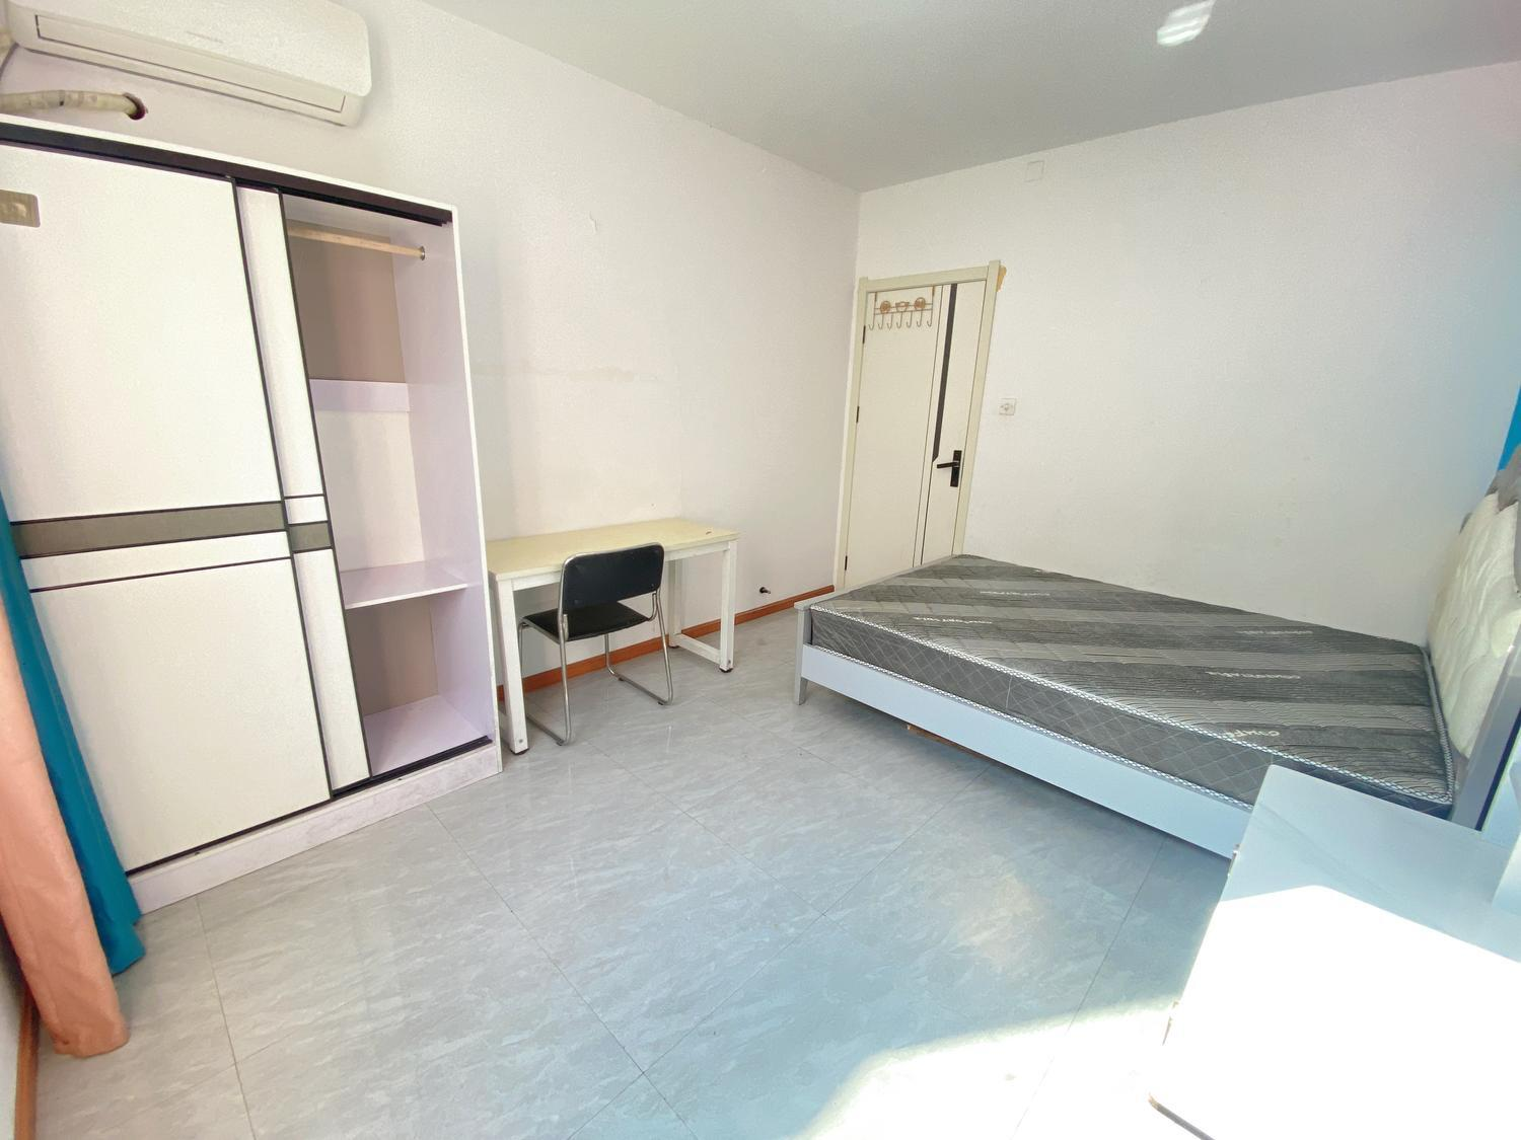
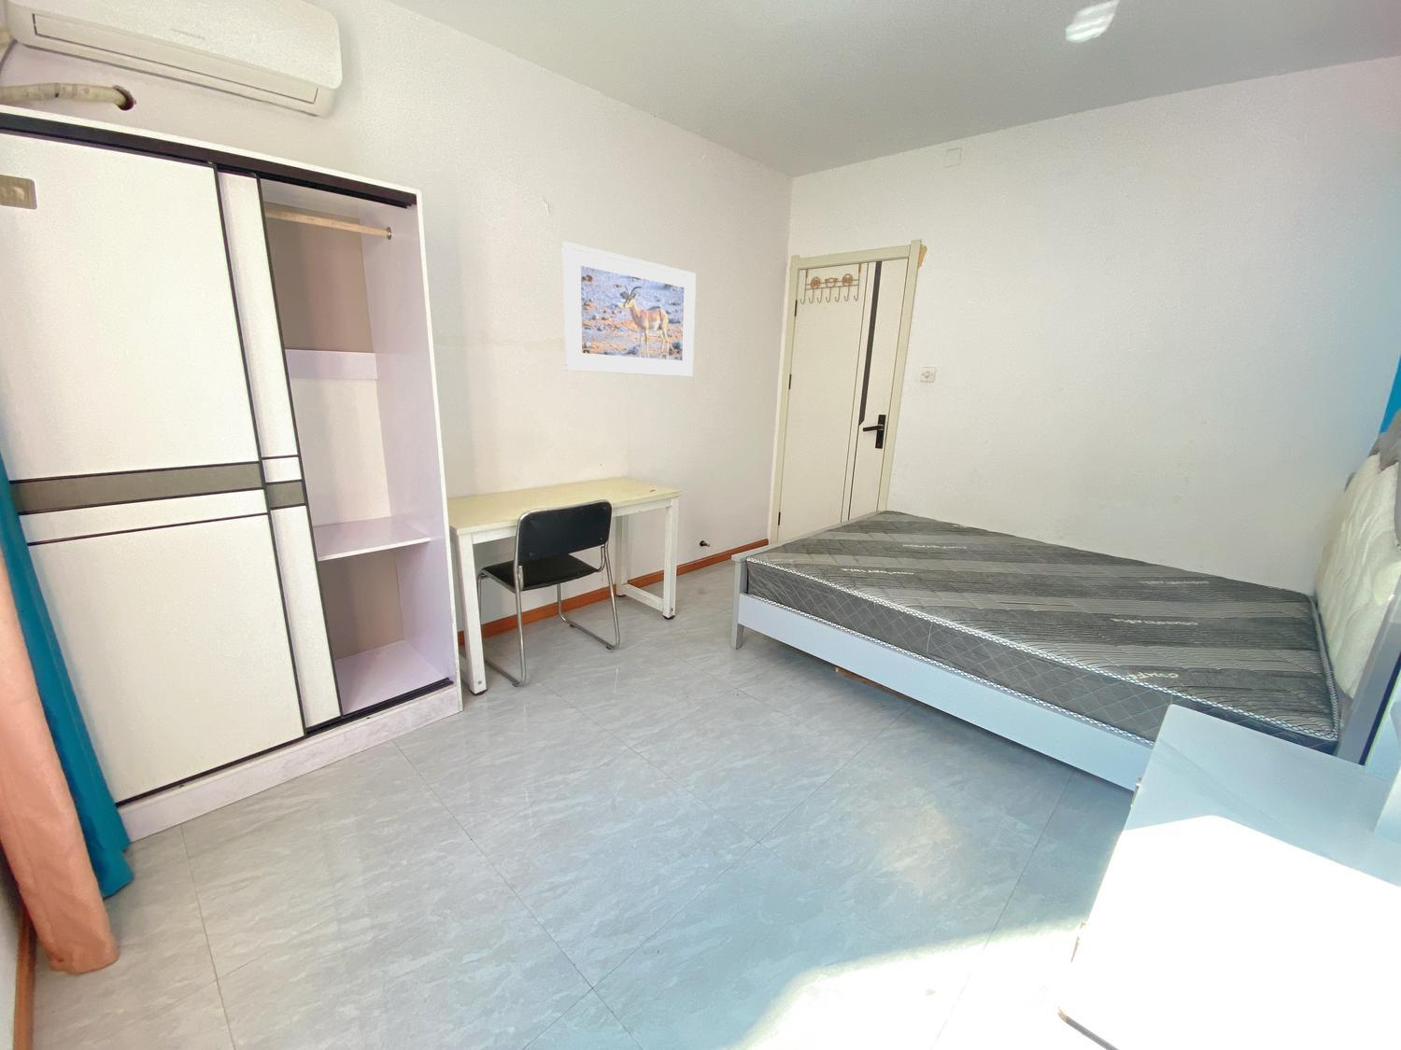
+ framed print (635, 318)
